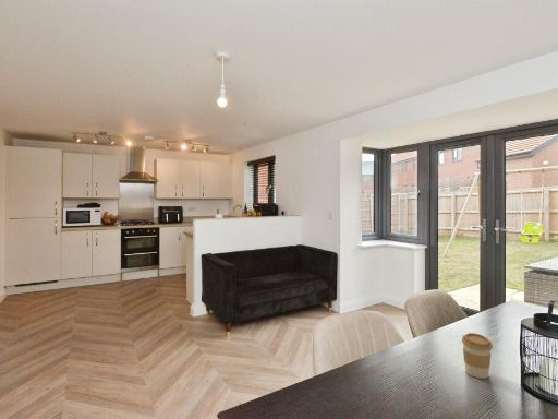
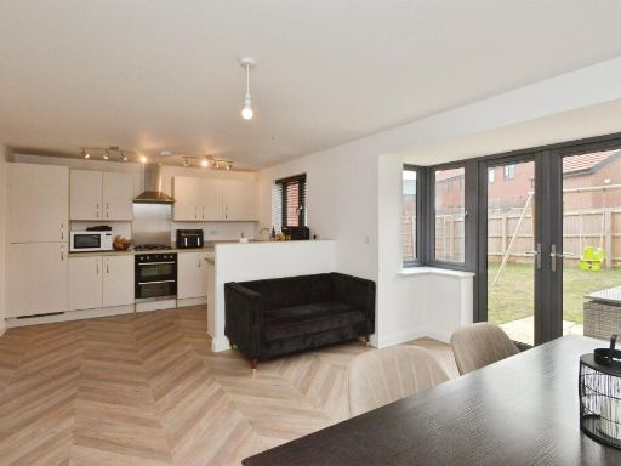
- coffee cup (476, 355)
